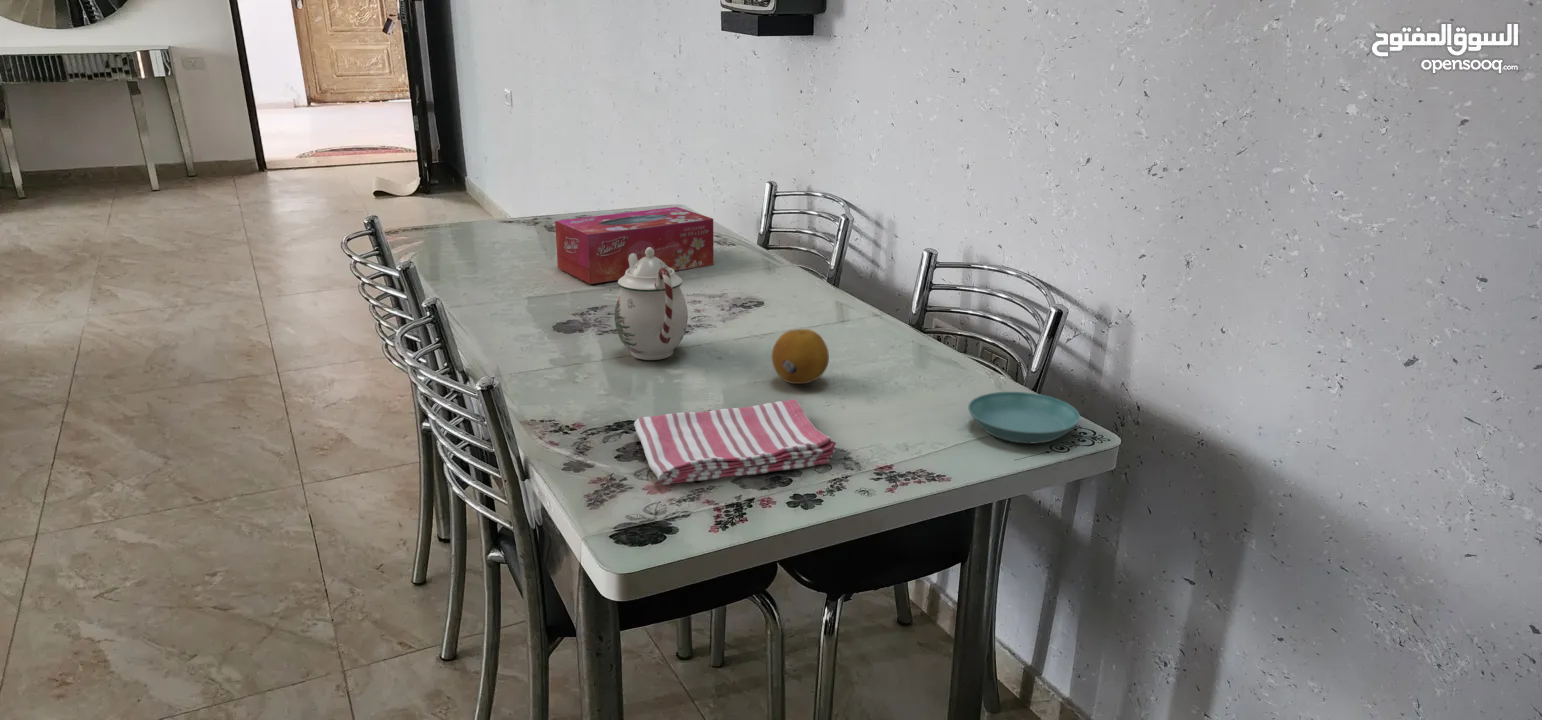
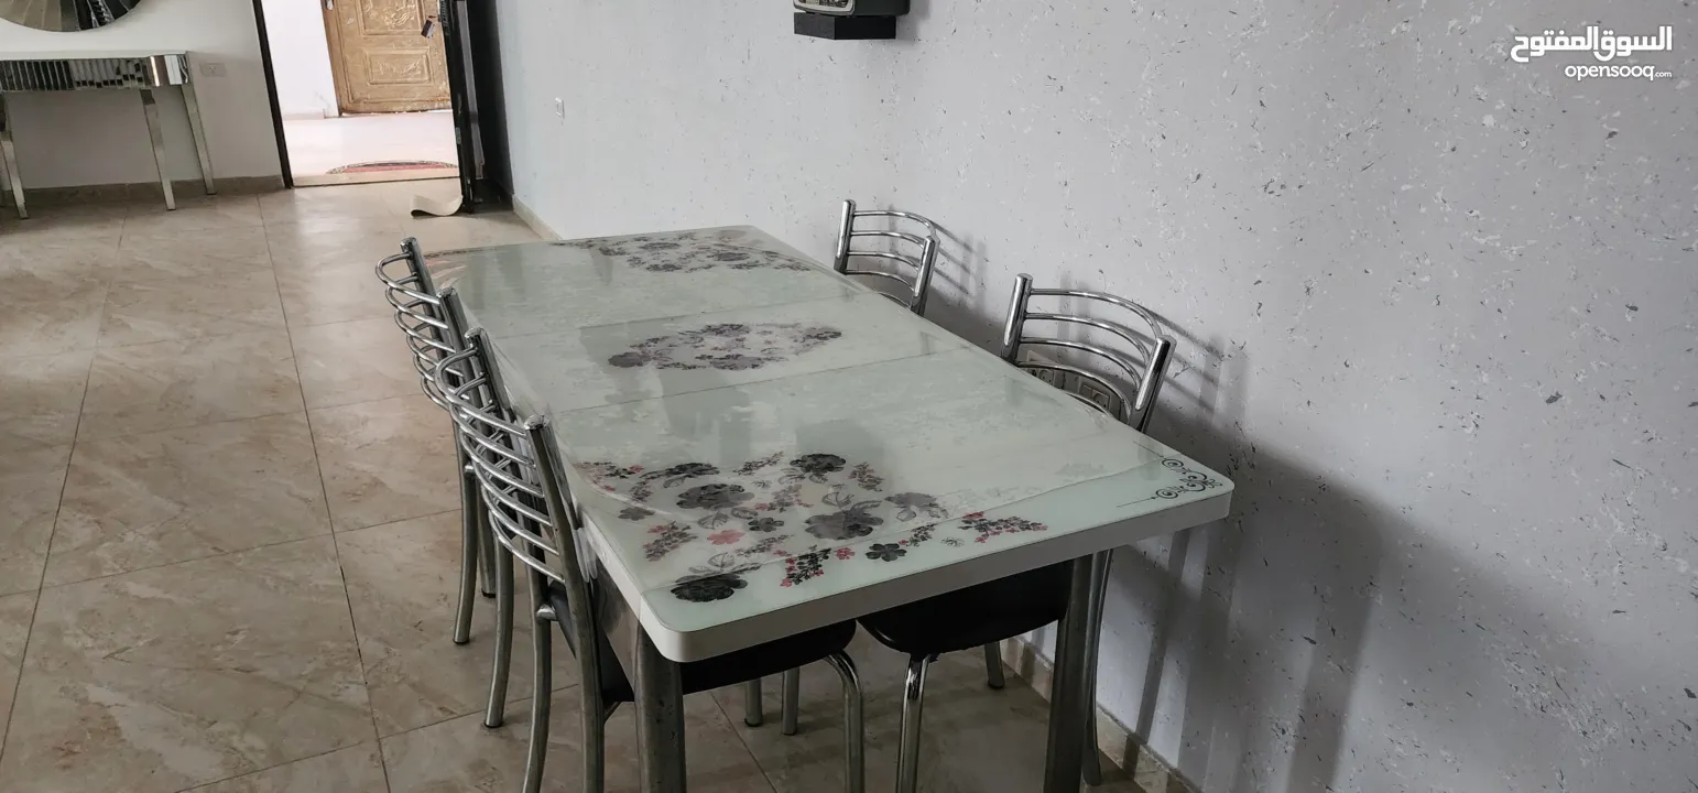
- dish towel (731, 435)
- teapot (650, 300)
- fruit (800, 356)
- saucer (1022, 419)
- tissue box (635, 243)
